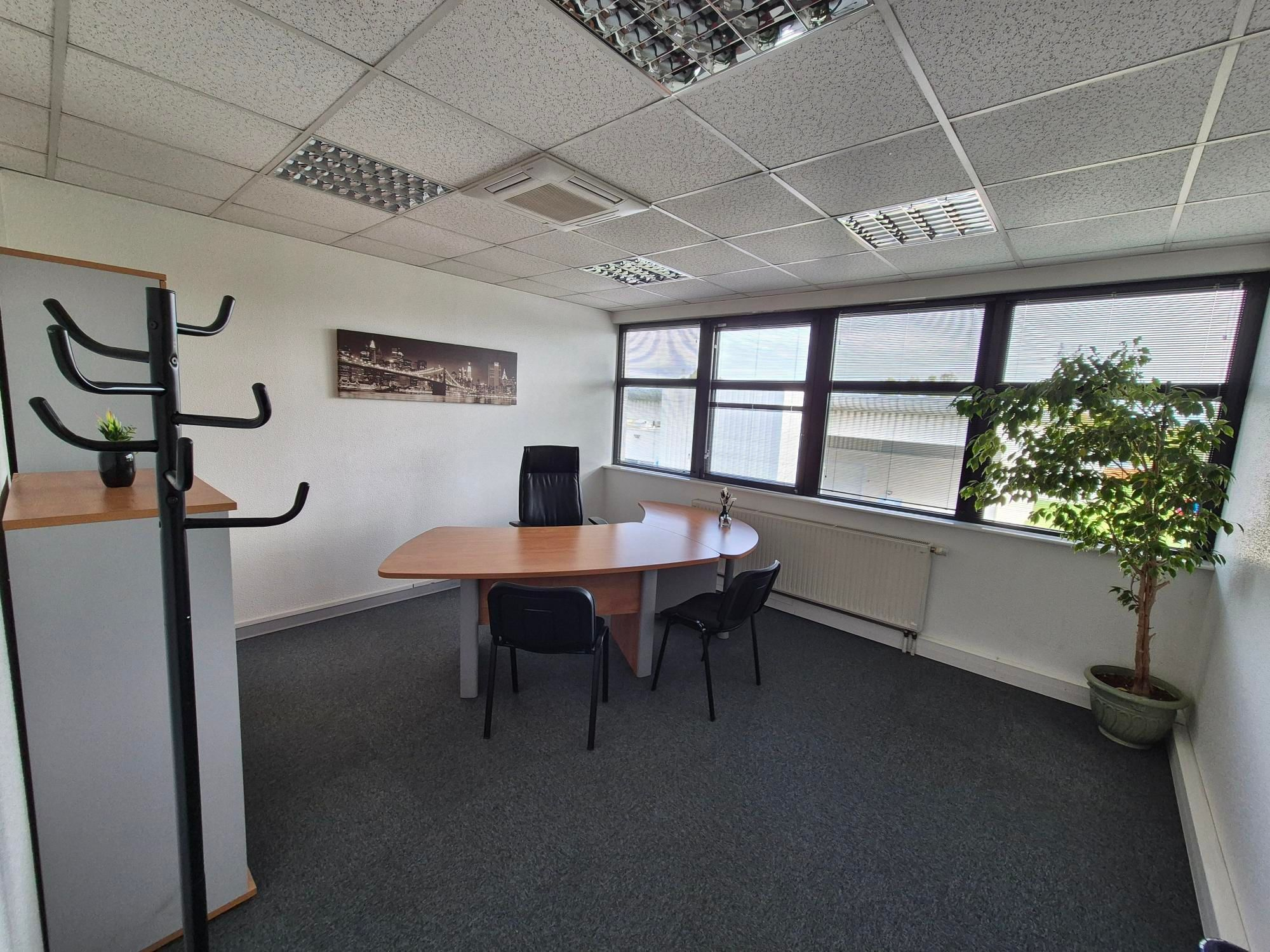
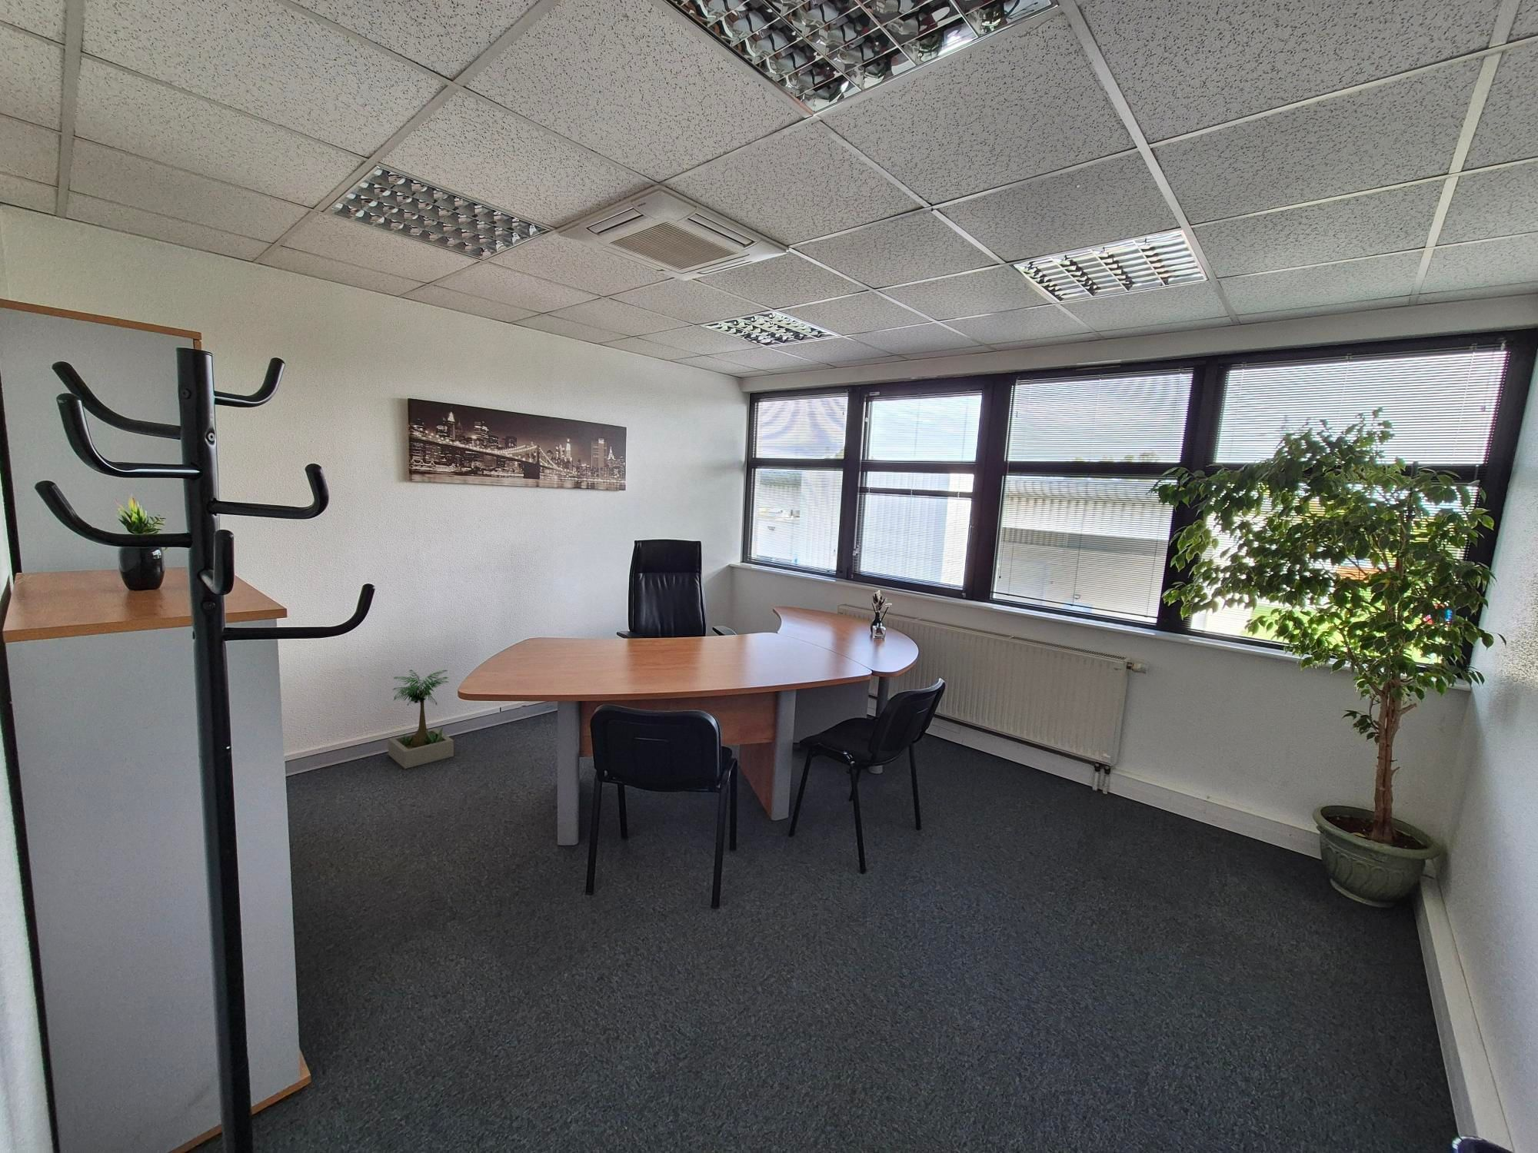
+ potted plant (424, 713)
